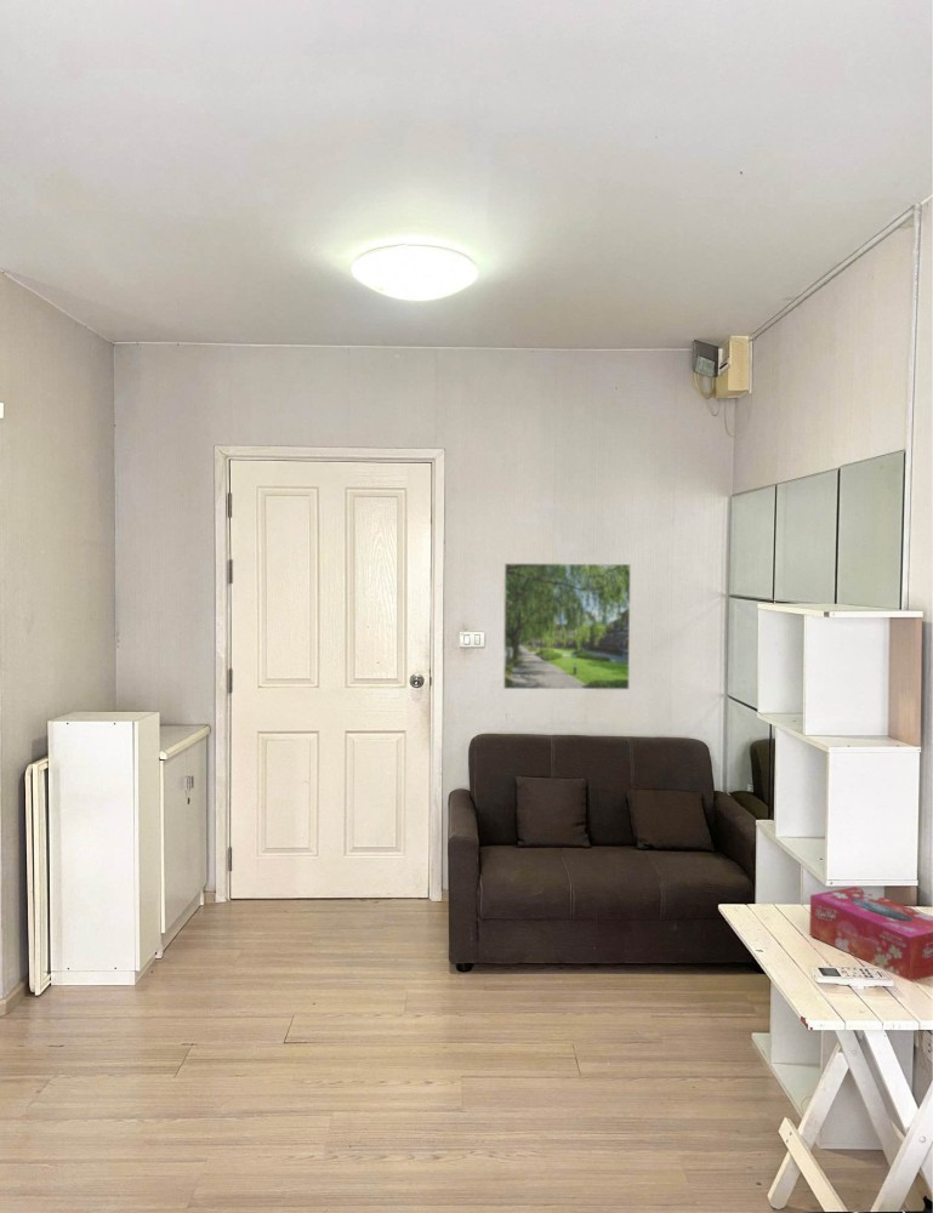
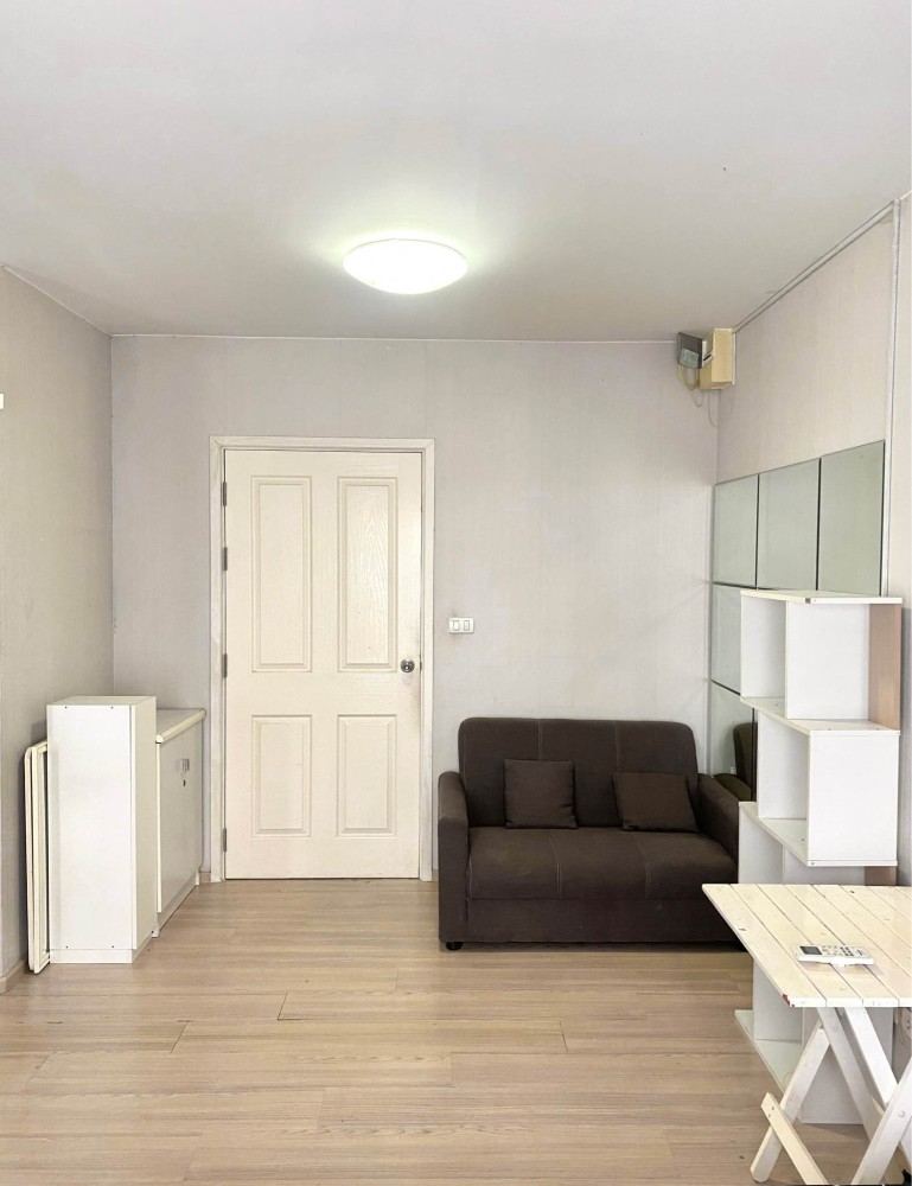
- tissue box (880, 930)
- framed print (567, 626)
